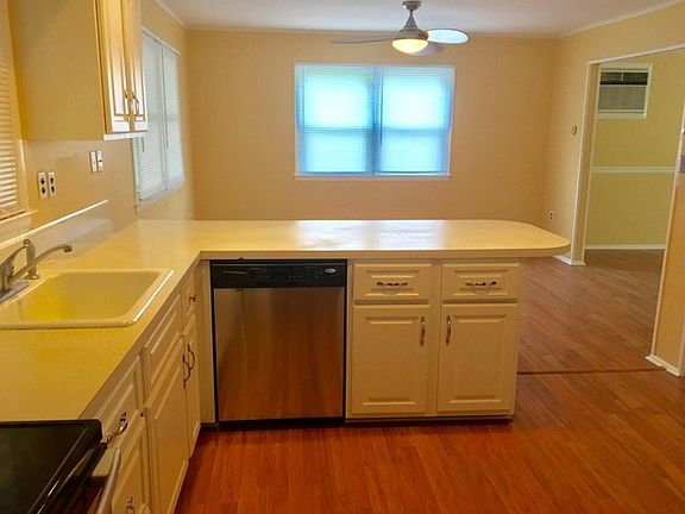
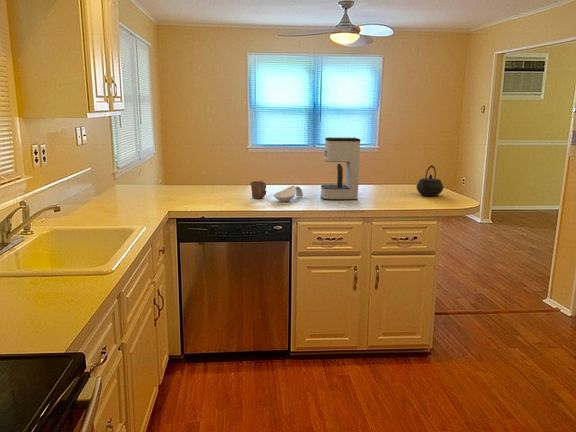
+ spoon rest (289, 193)
+ coffee maker (339, 168)
+ kettle (429, 180)
+ mug (259, 189)
